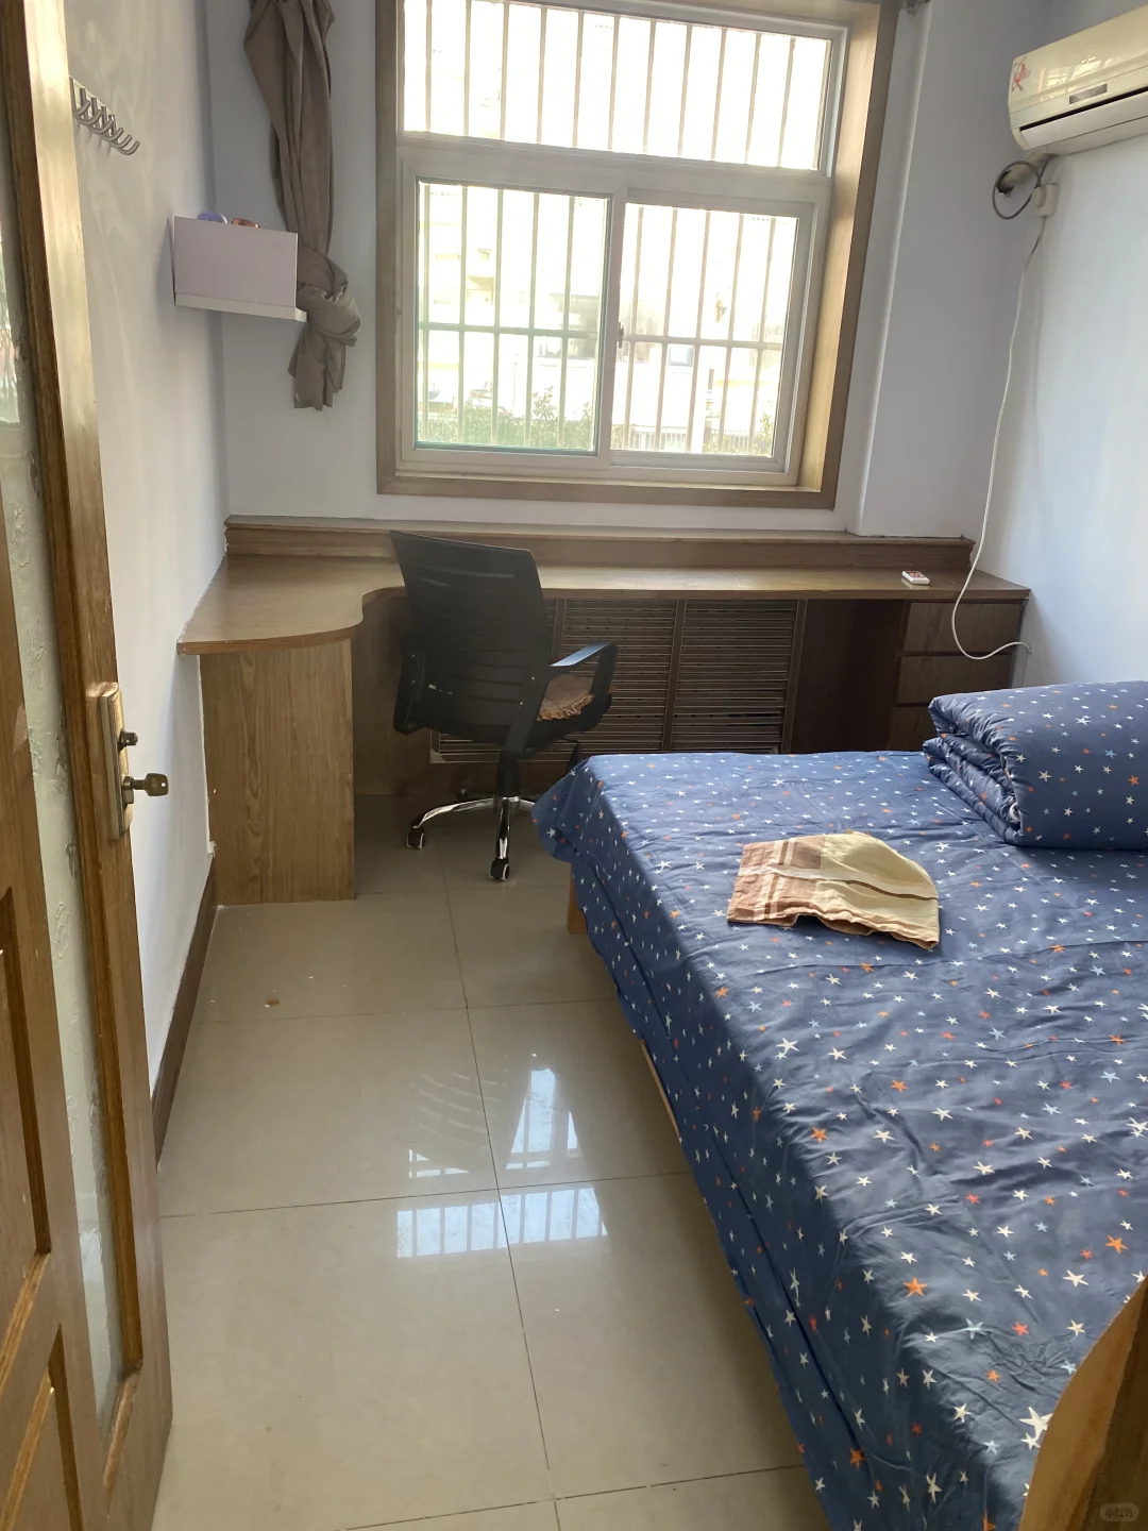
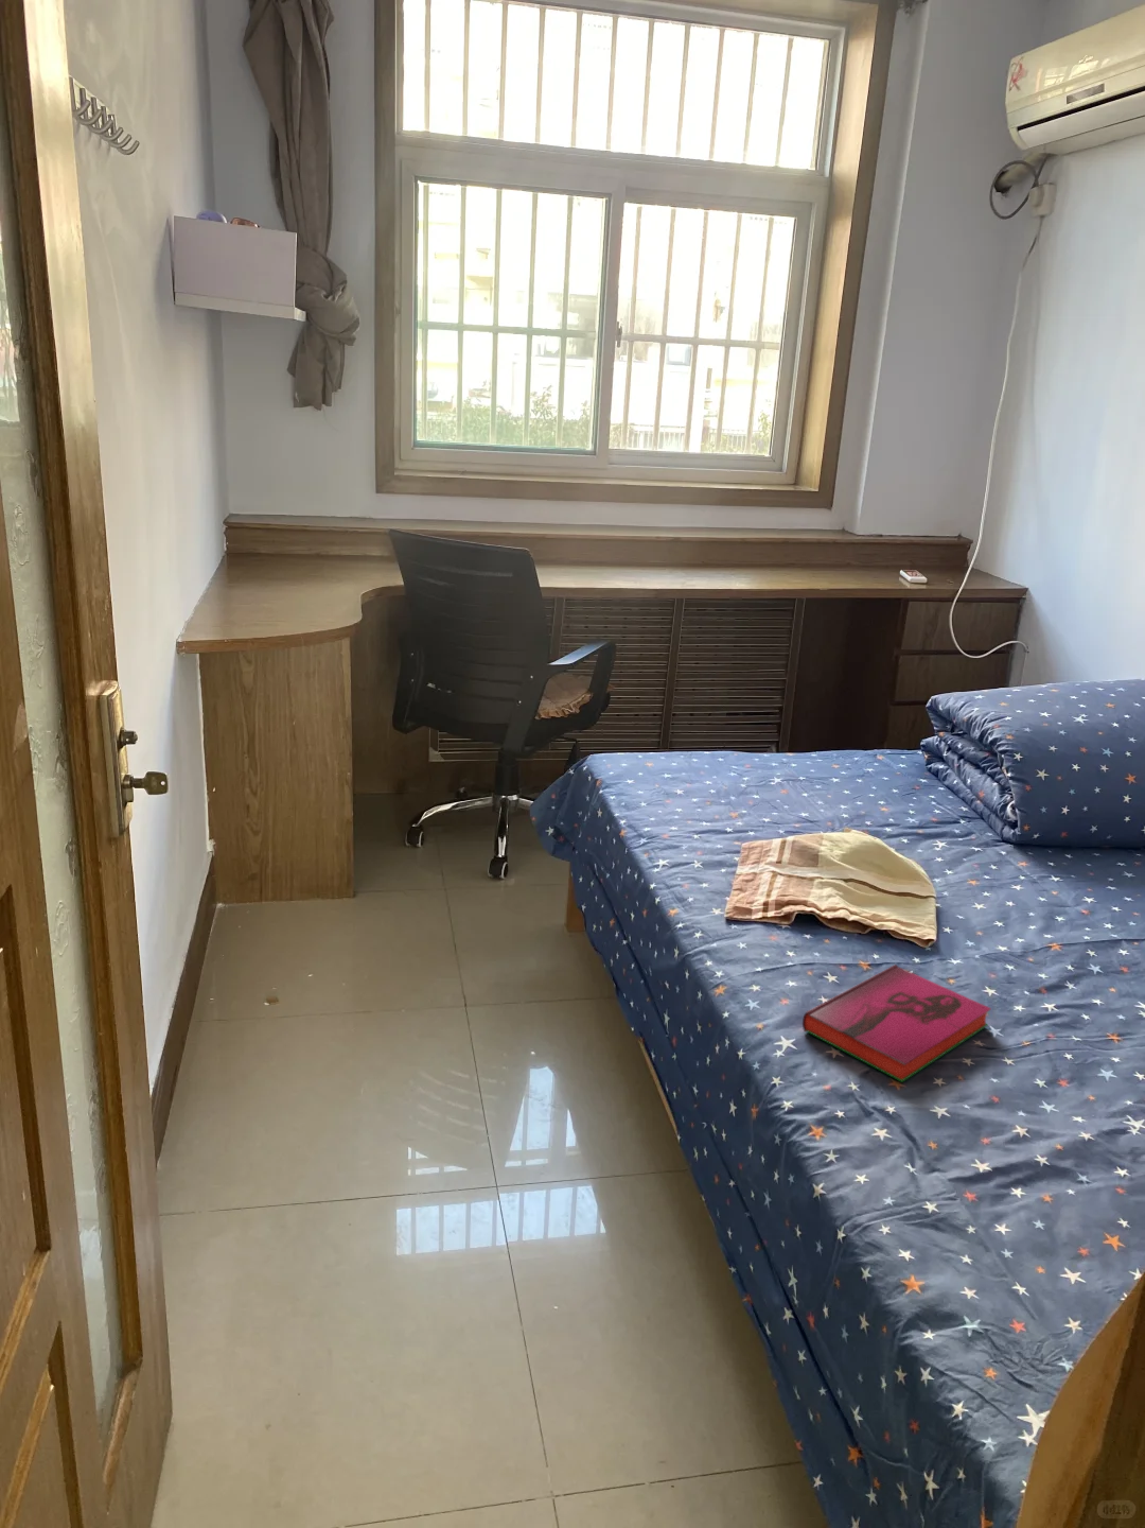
+ hardback book (897, 1018)
